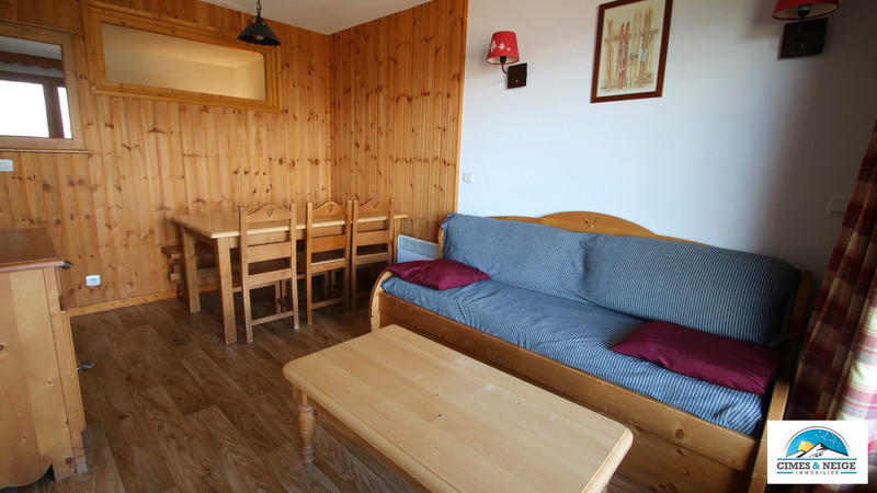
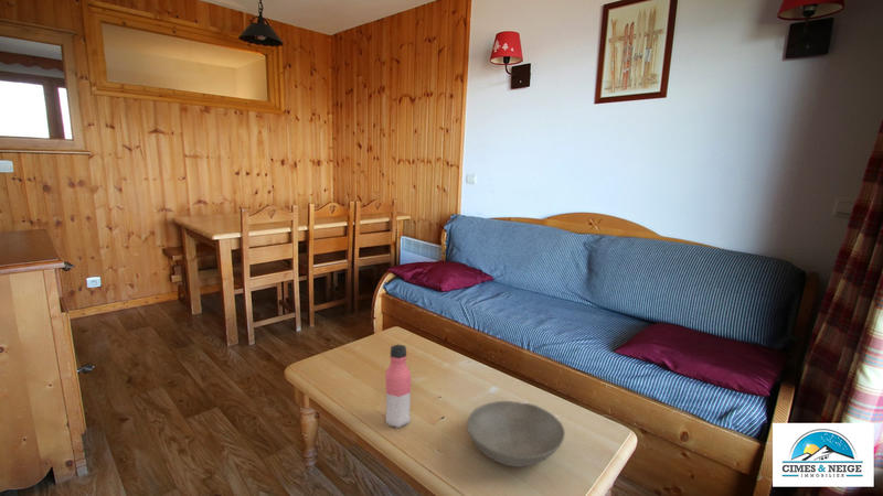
+ bowl (514, 438)
+ water bottle (397, 385)
